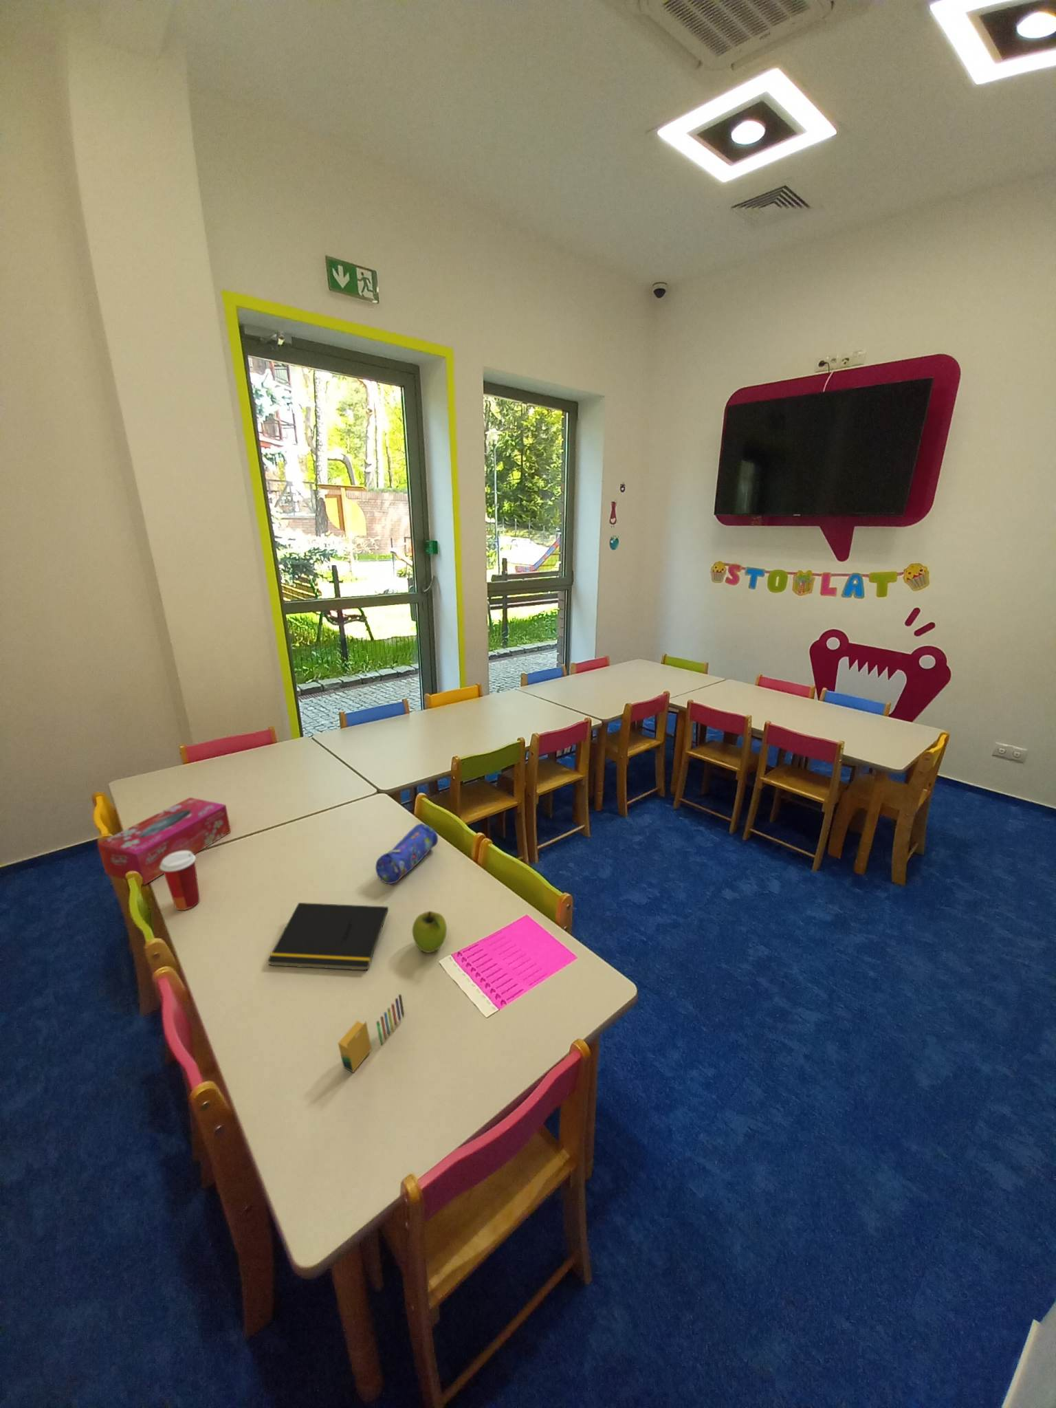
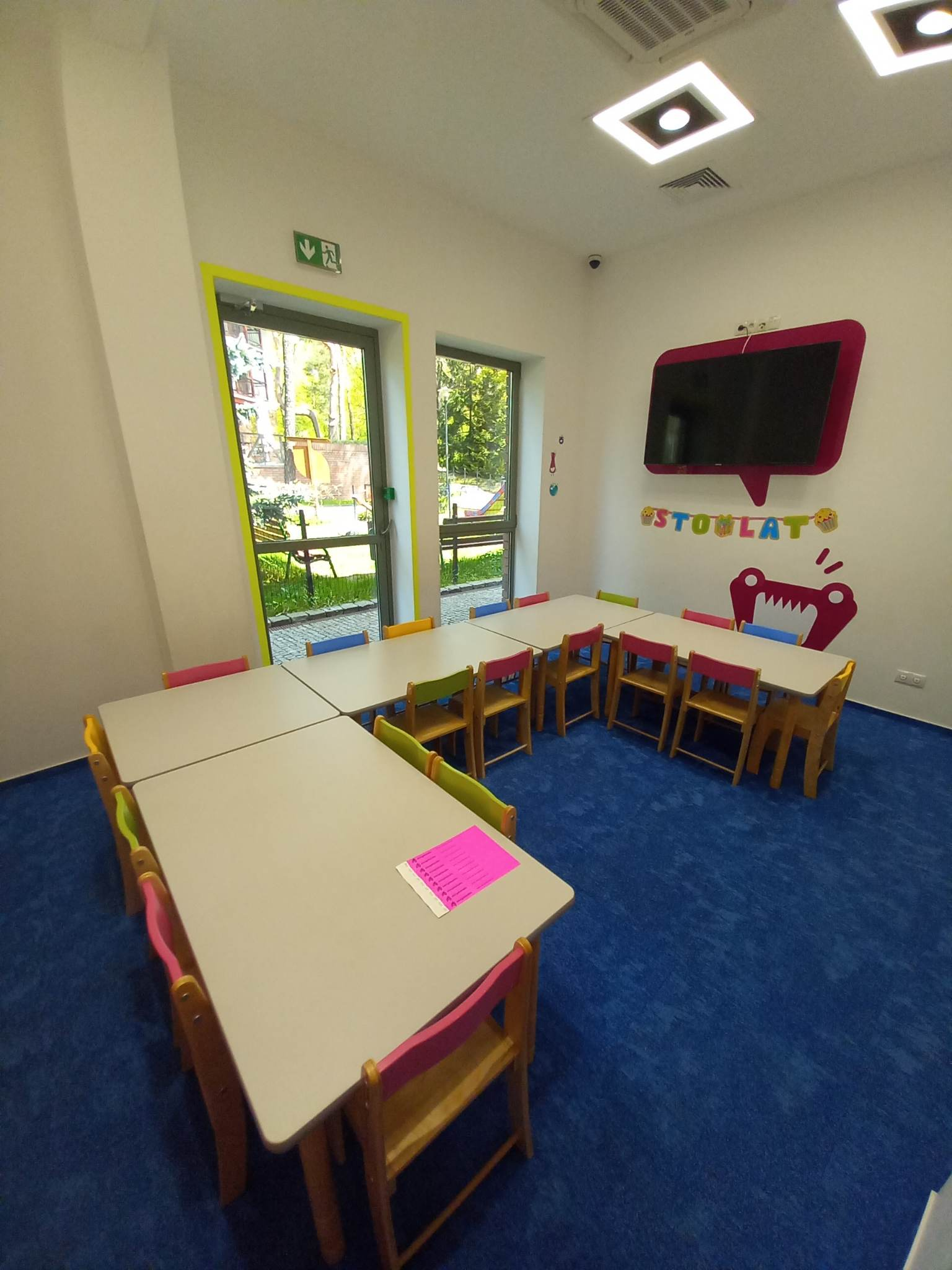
- fruit (430, 931)
- notepad (331, 935)
- crayon (377, 1030)
- tissue box (169, 837)
- pencil case (407, 851)
- paper cup (182, 880)
